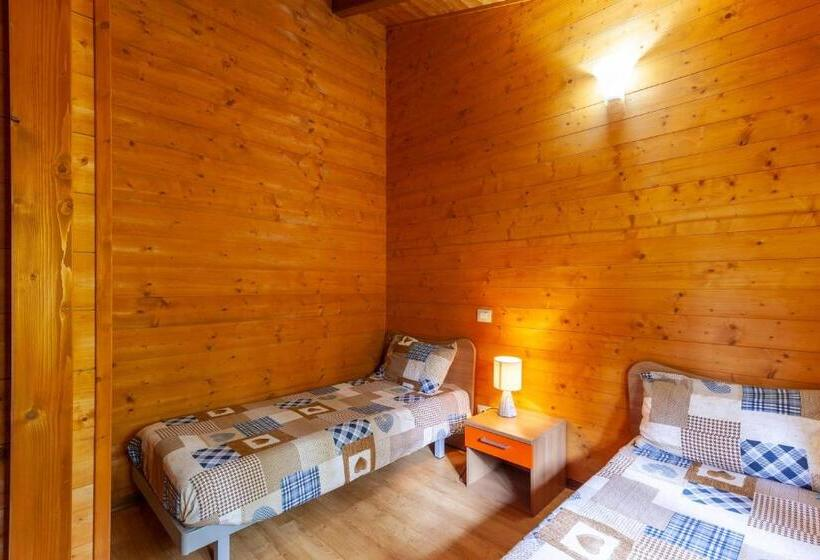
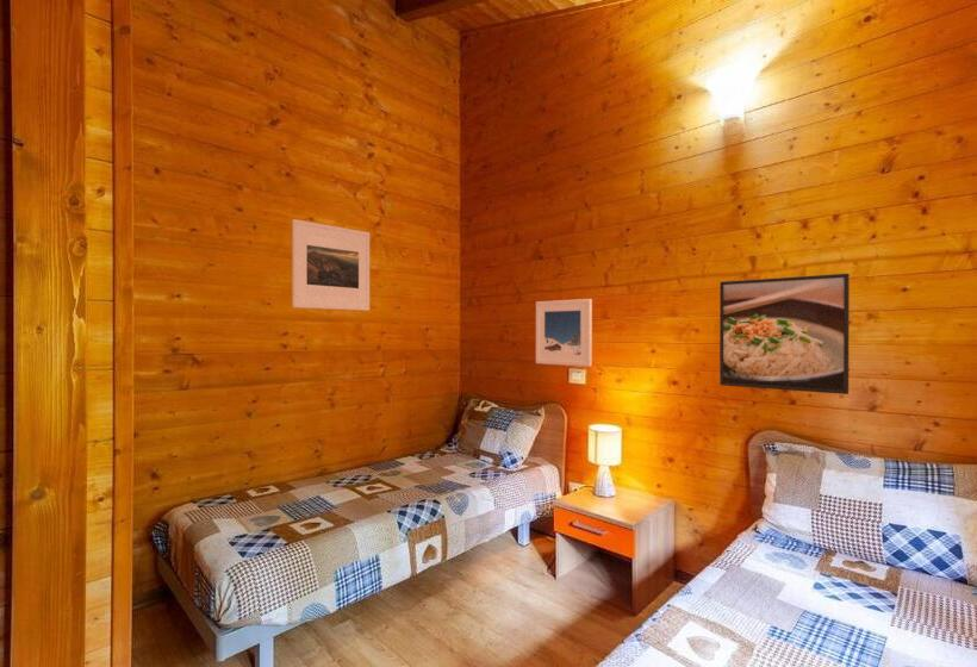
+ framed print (779, 334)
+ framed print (562, 332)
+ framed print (332, 267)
